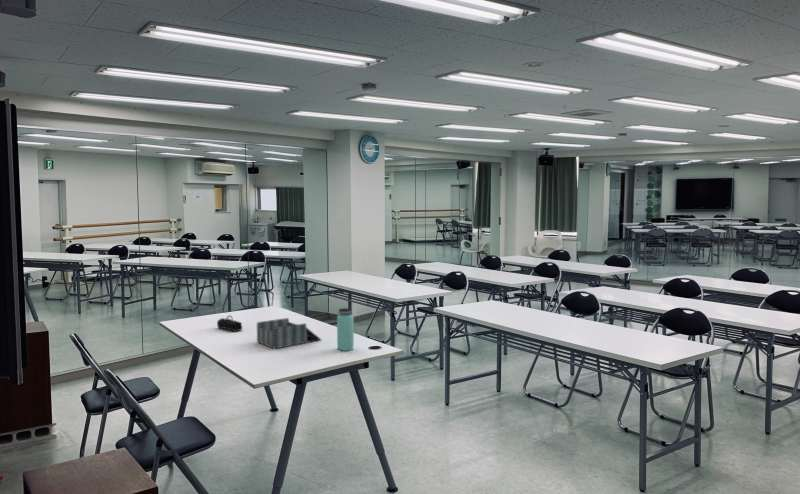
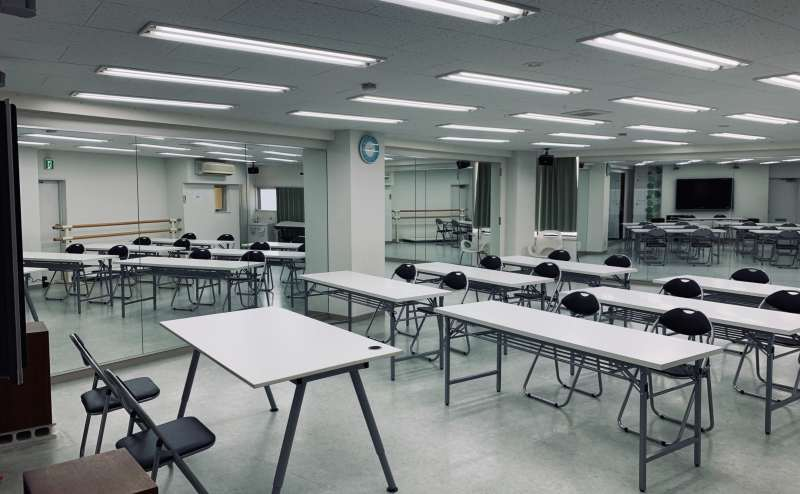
- pencil case (229, 322)
- bottle (345, 329)
- desk organizer (289, 331)
